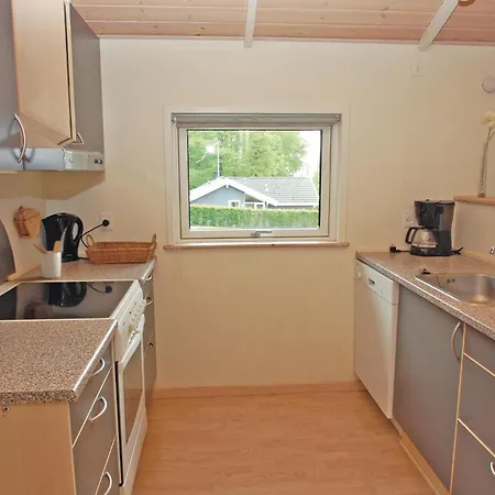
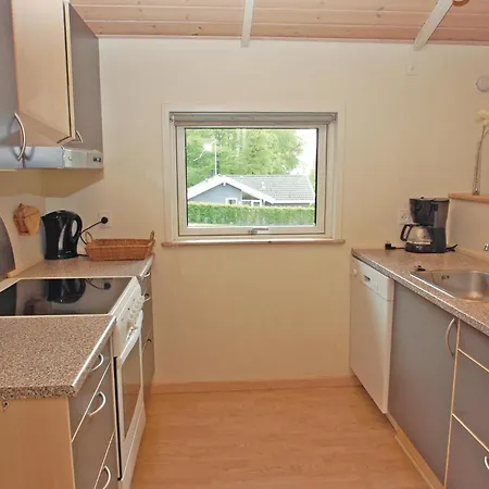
- utensil holder (46, 258)
